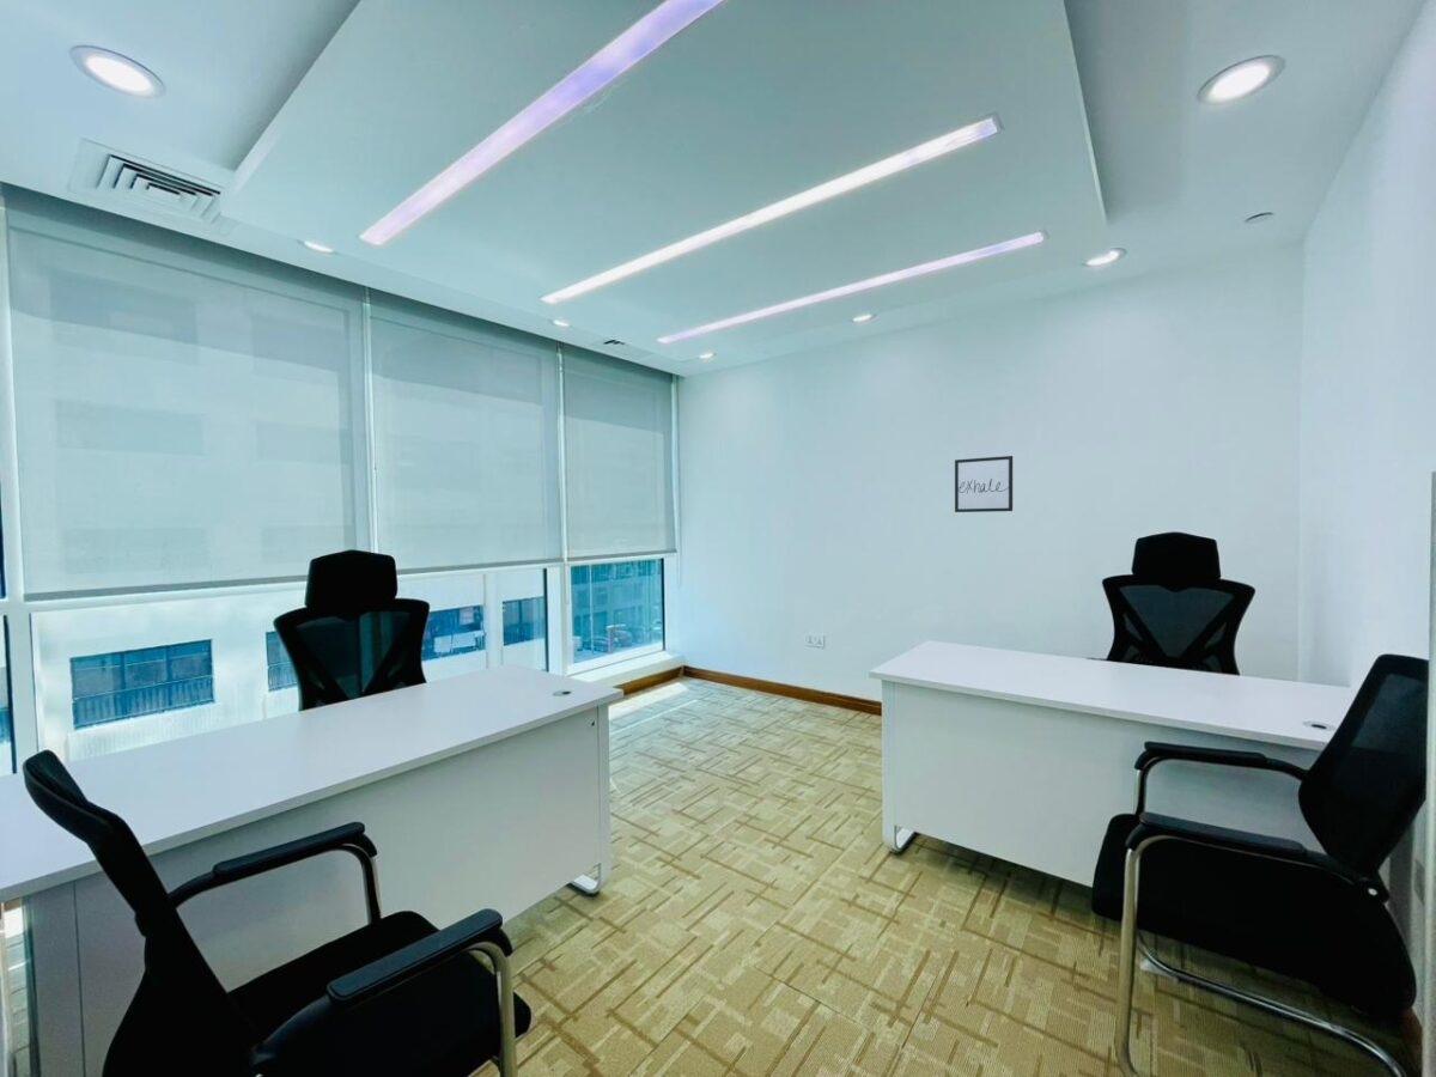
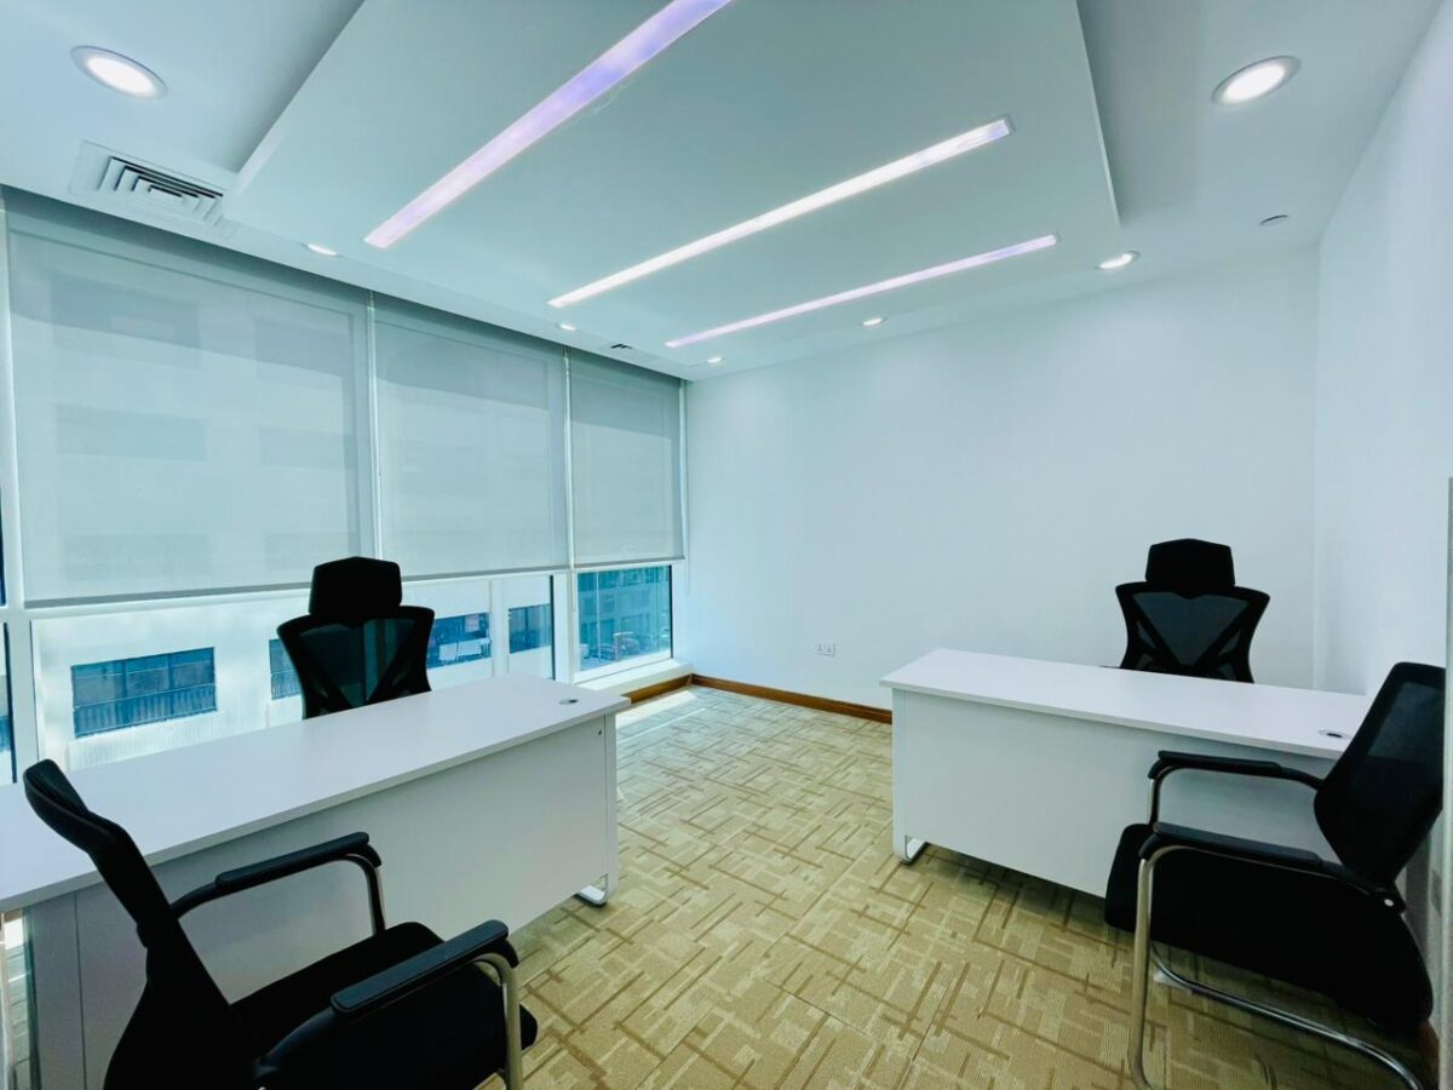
- wall art (982, 485)
